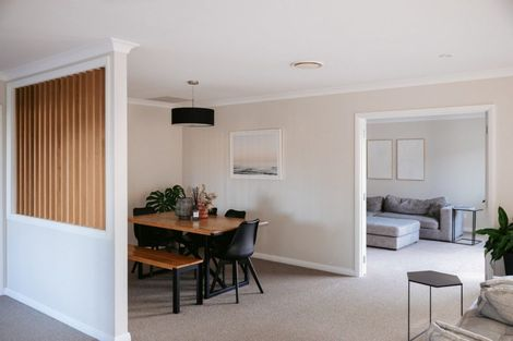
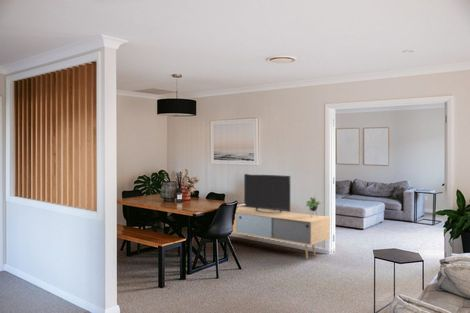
+ media console (264, 211)
